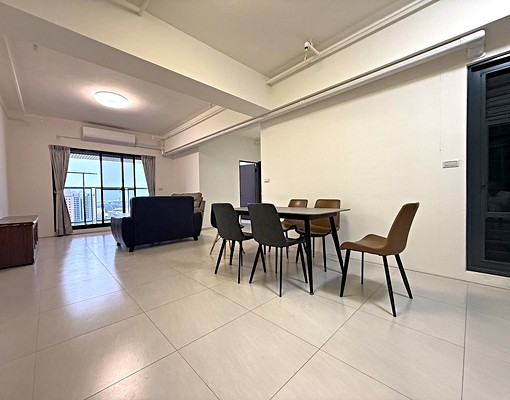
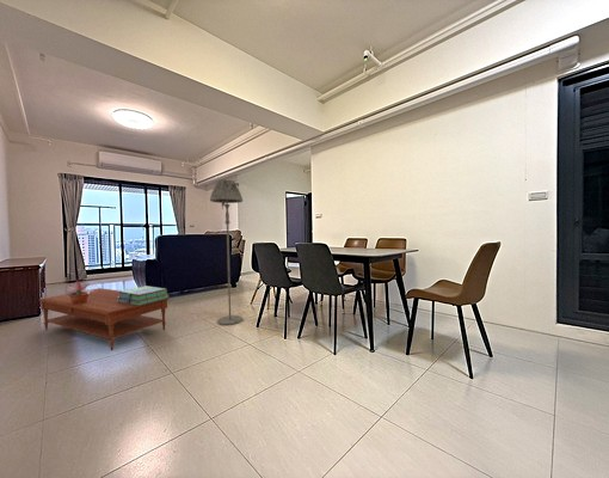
+ coffee table (103, 313)
+ potted plant (79, 290)
+ stack of books (143, 294)
+ floor lamp (227, 251)
